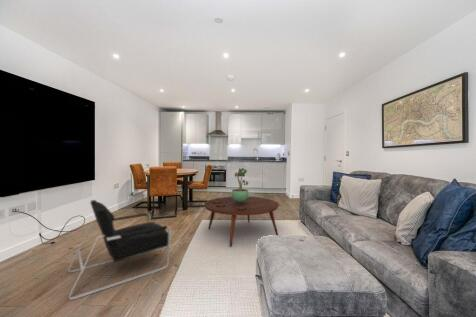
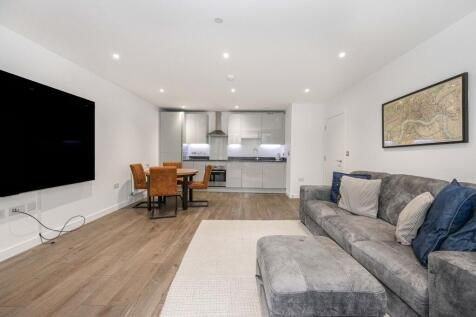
- armchair (122, 235)
- potted plant (239, 186)
- coffee table (241, 214)
